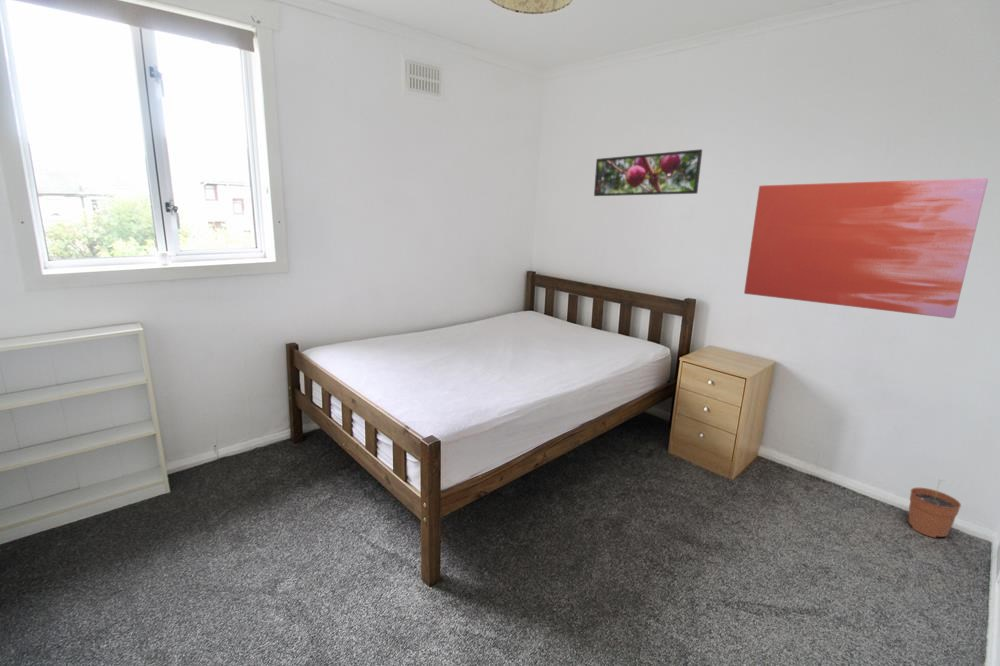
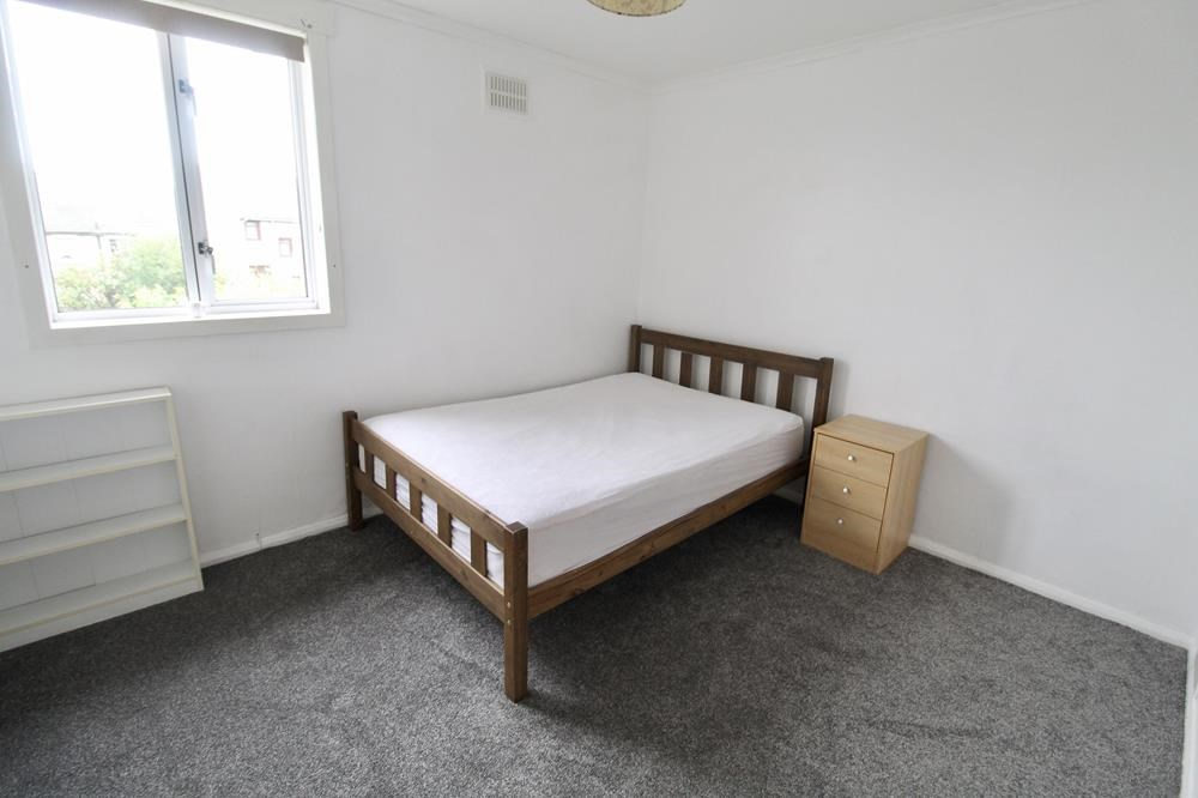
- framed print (643, 174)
- wall art (847, 245)
- plant pot (933, 505)
